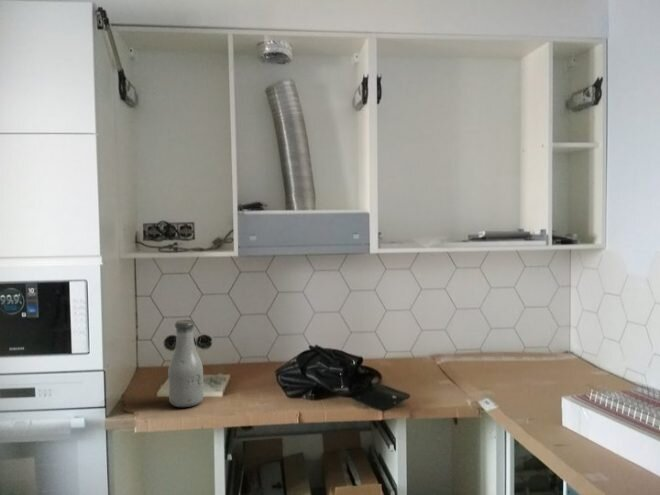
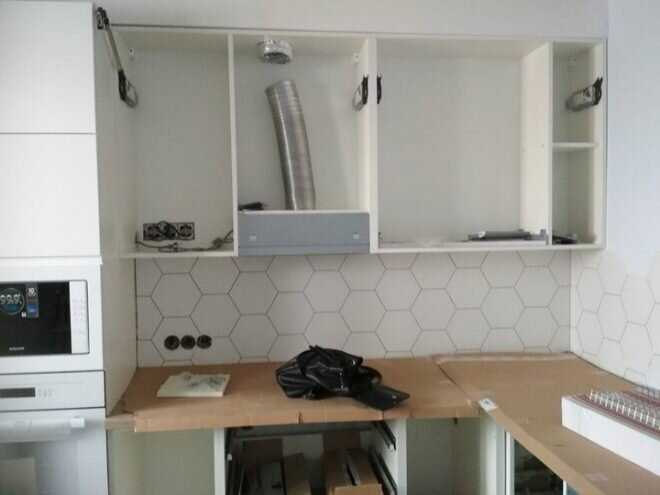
- bottle (185, 362)
